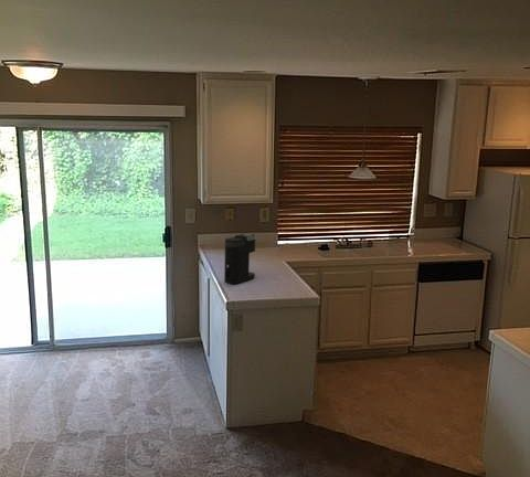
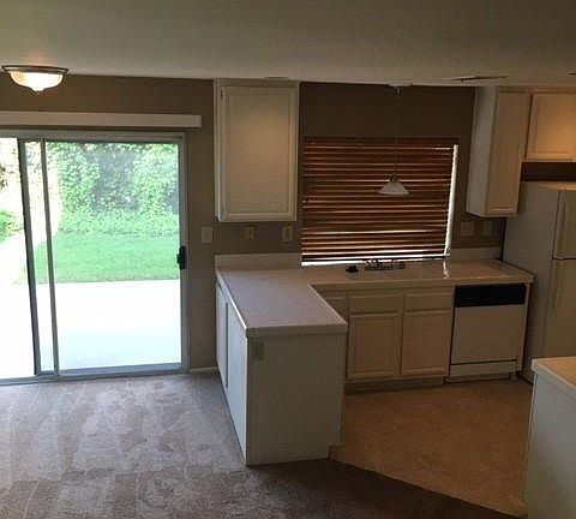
- coffee maker (240, 257)
